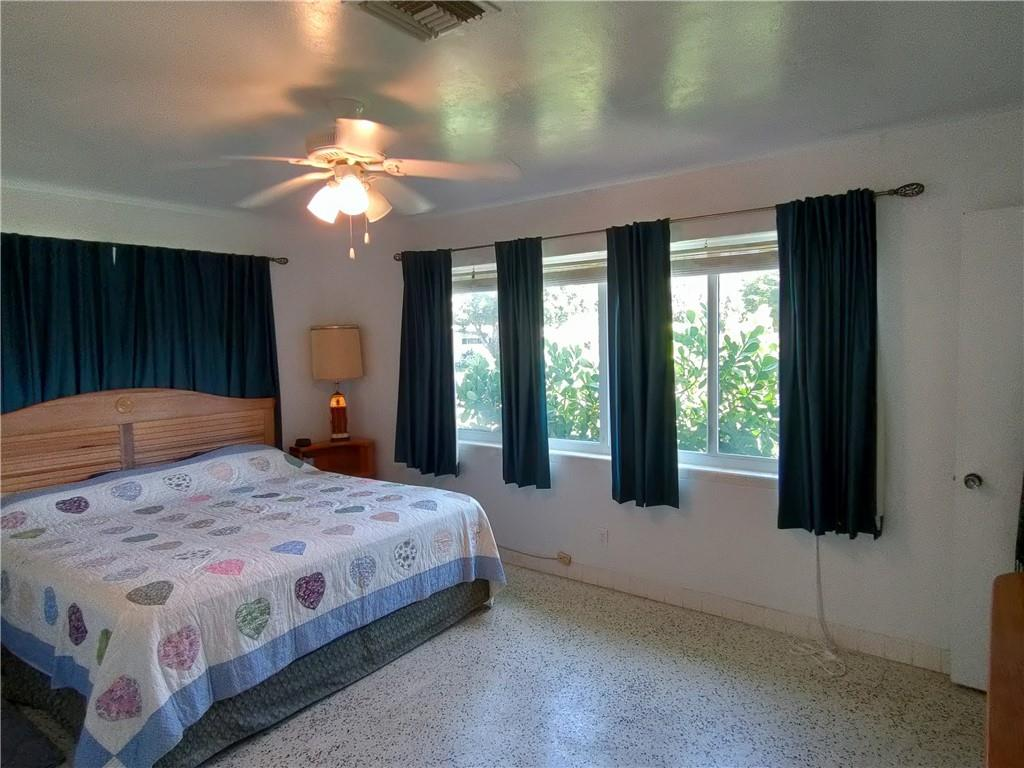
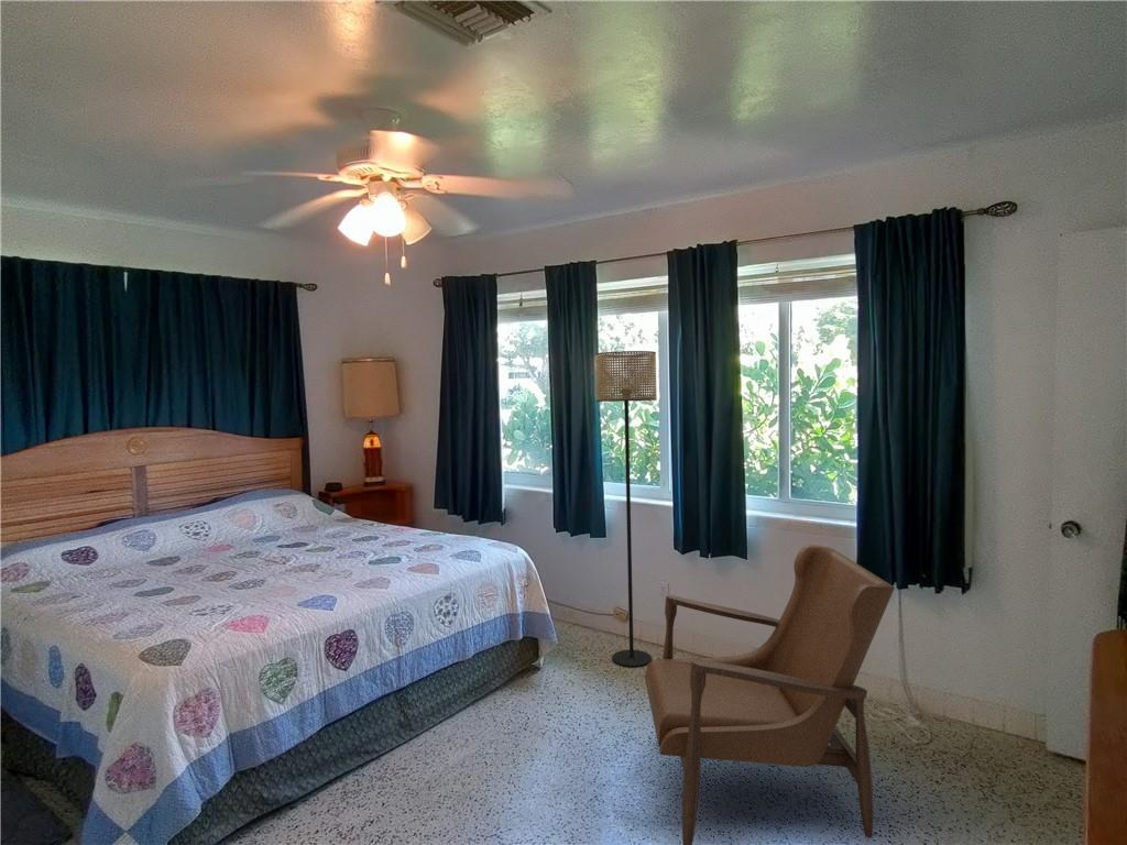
+ armchair (757, 676)
+ floor lamp (628, 507)
